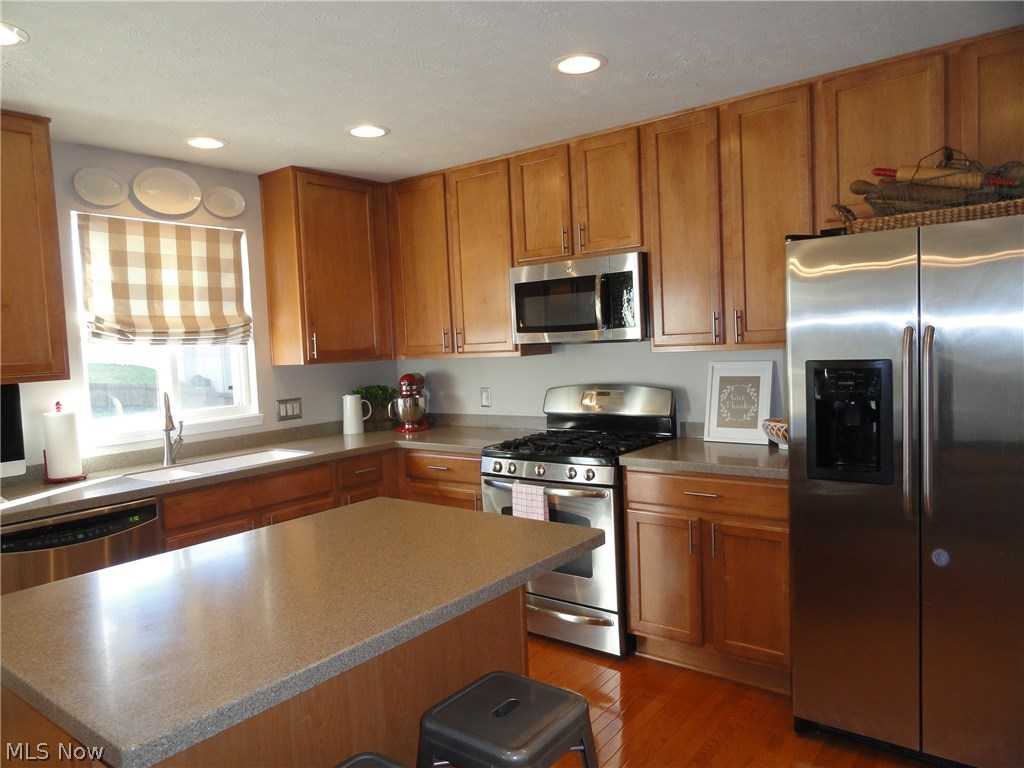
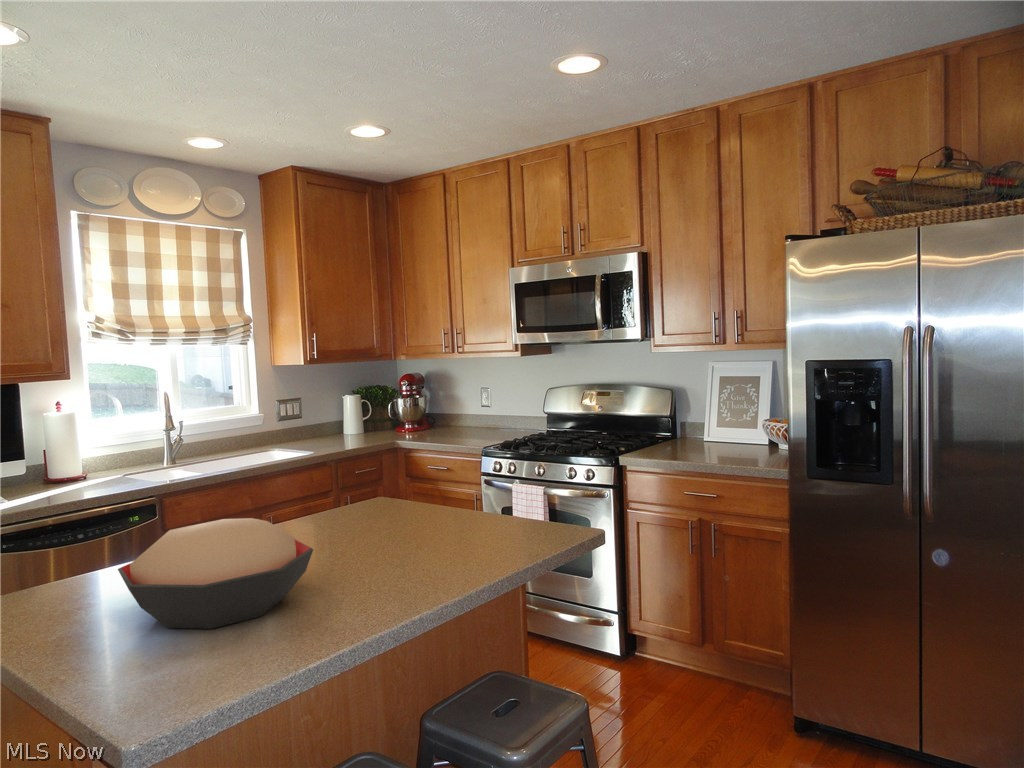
+ decorative bowl (218, 564)
